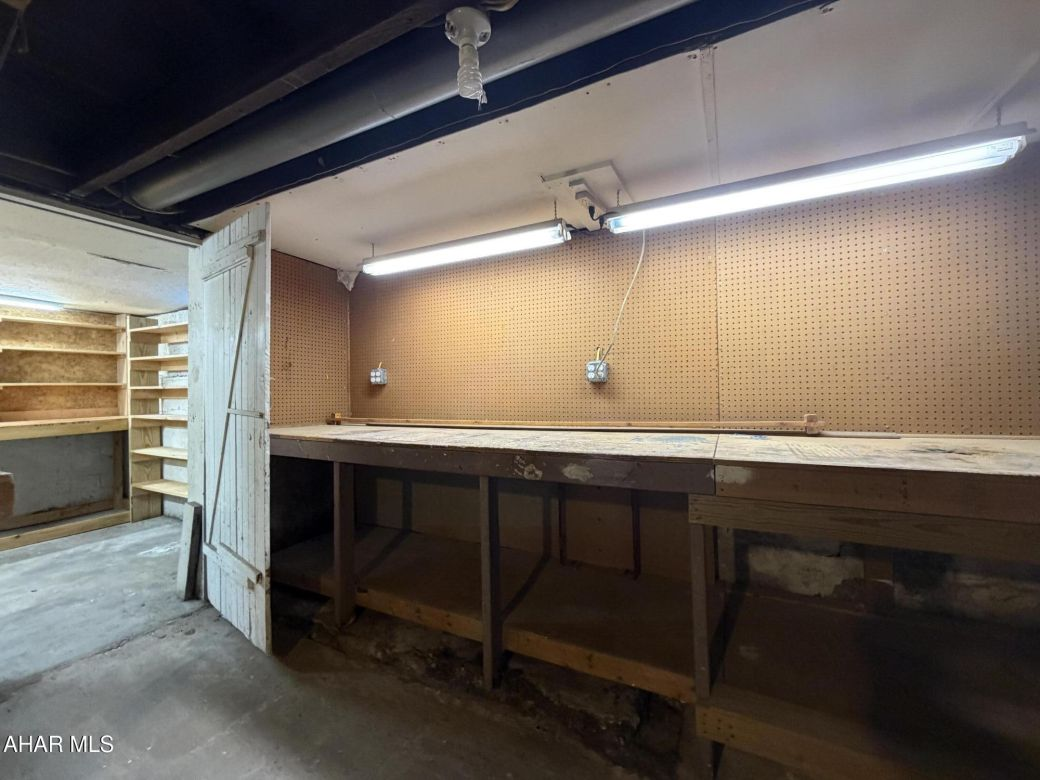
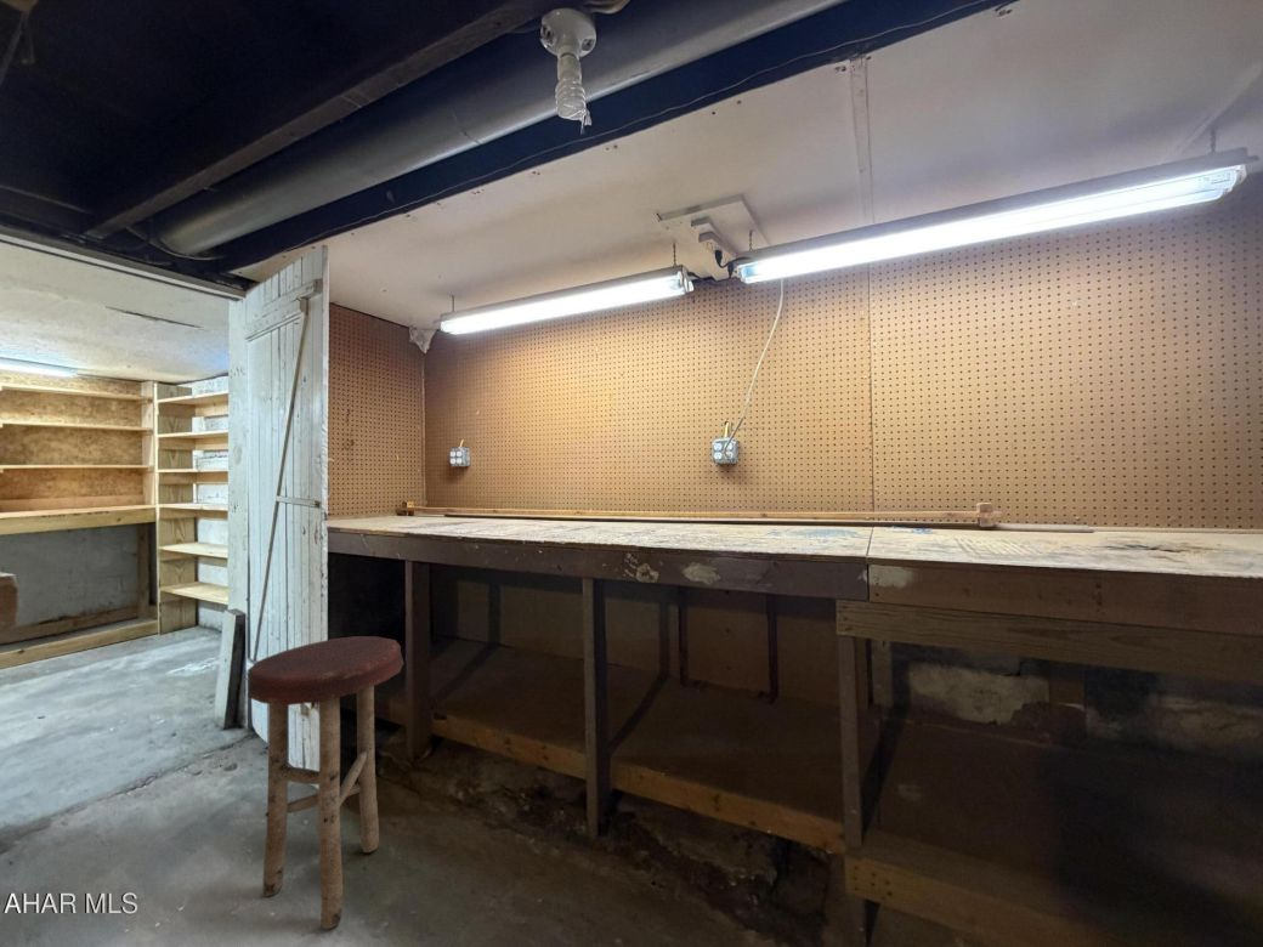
+ stool (330, 767)
